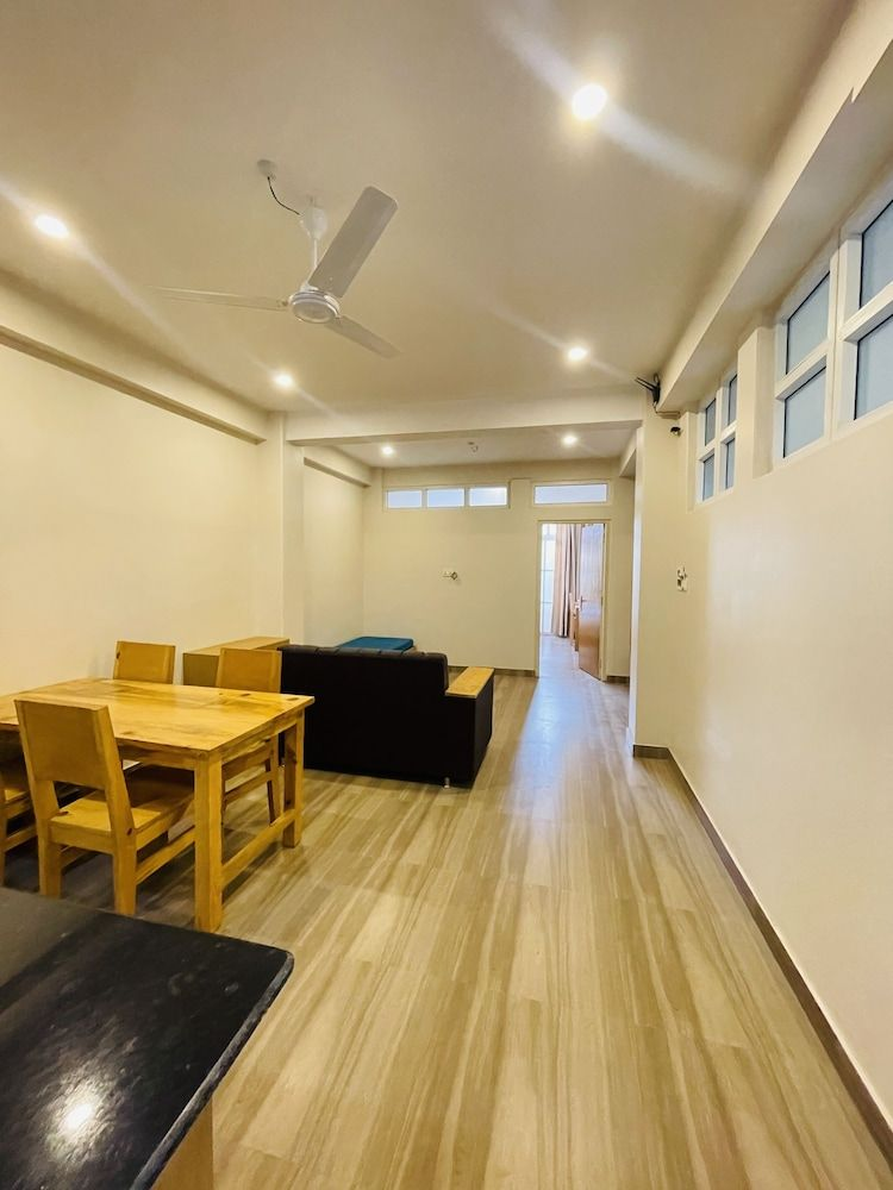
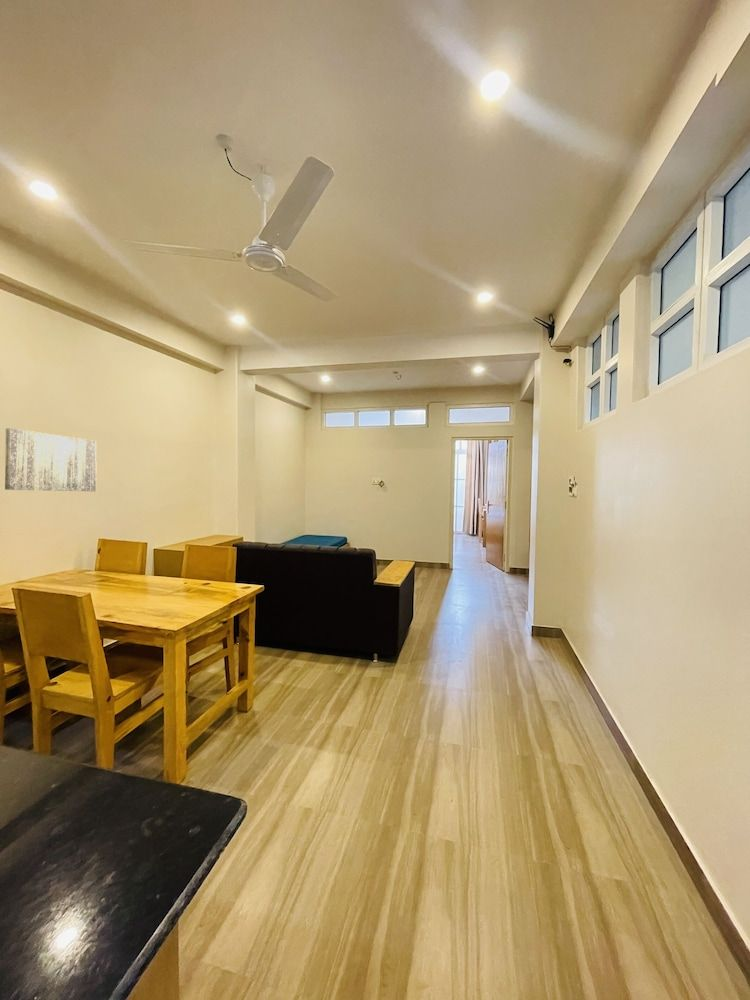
+ wall art (55, 463)
